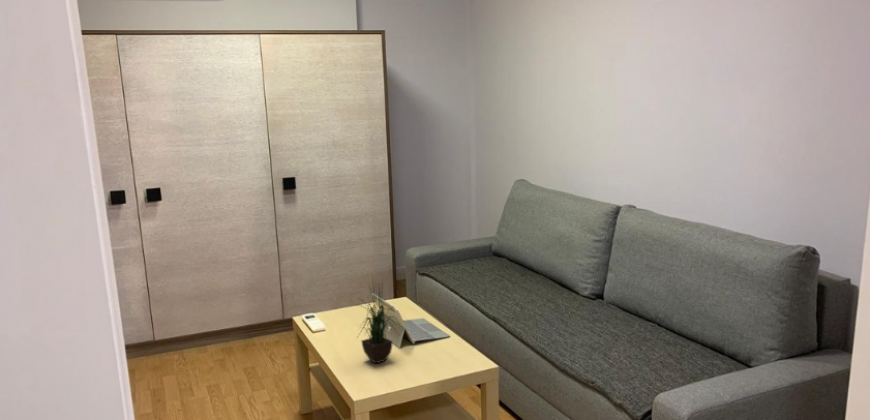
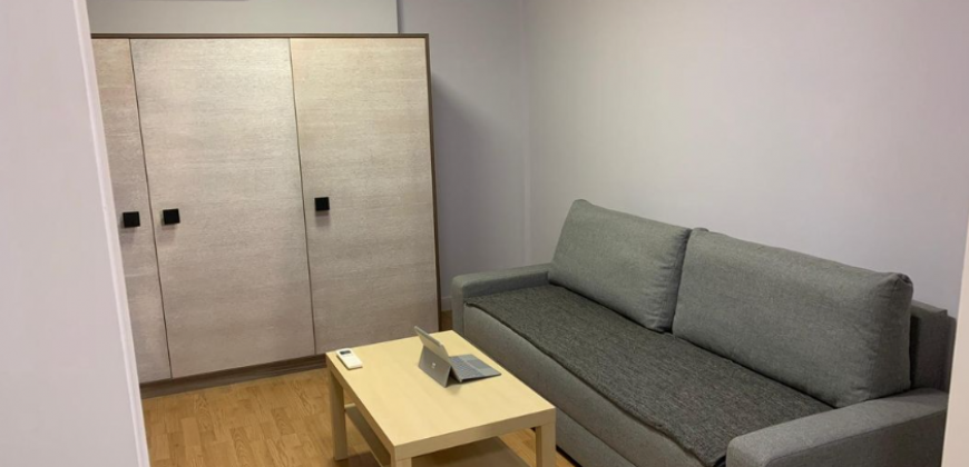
- potted plant (377, 313)
